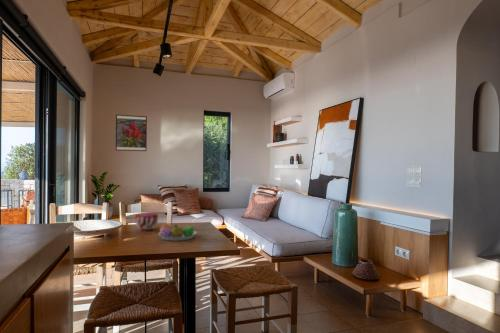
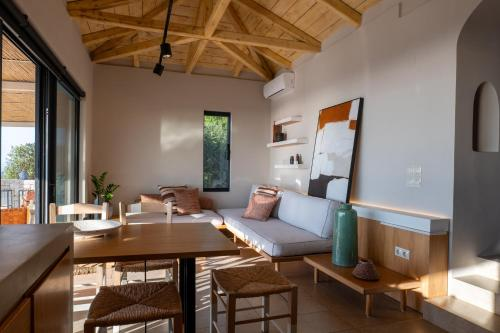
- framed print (131, 133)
- decorative bowl (146, 221)
- fruit bowl (178, 229)
